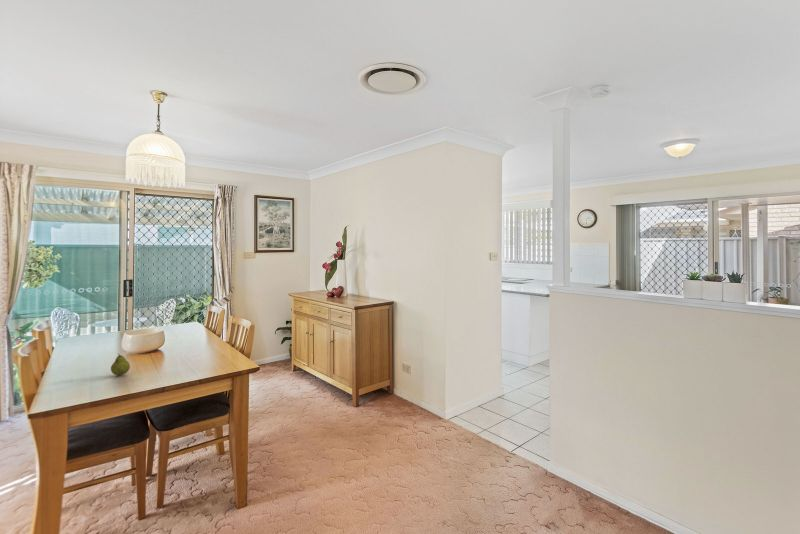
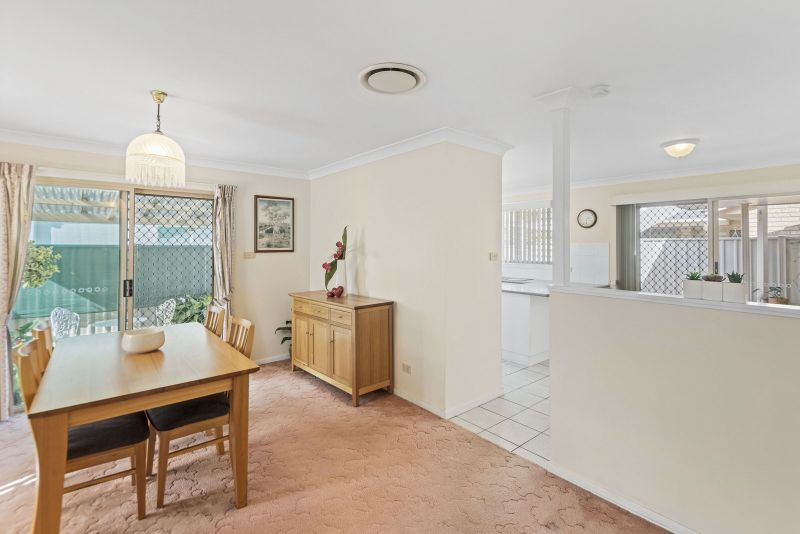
- fruit (120, 363)
